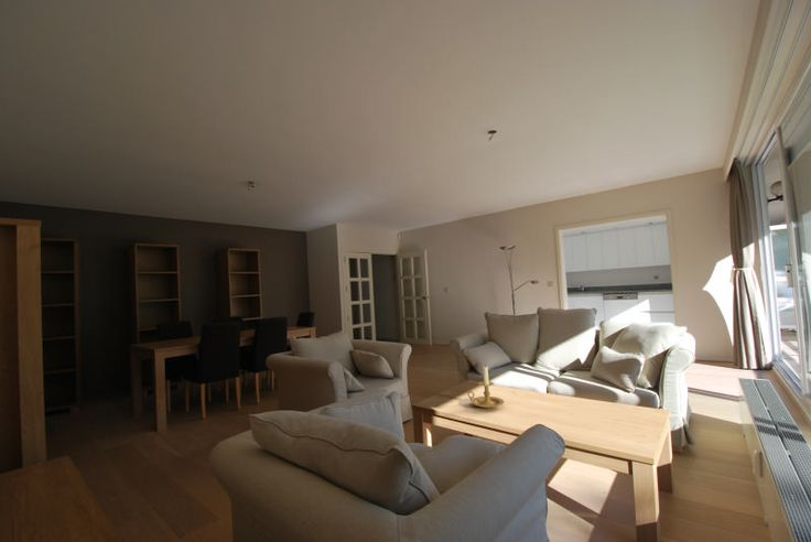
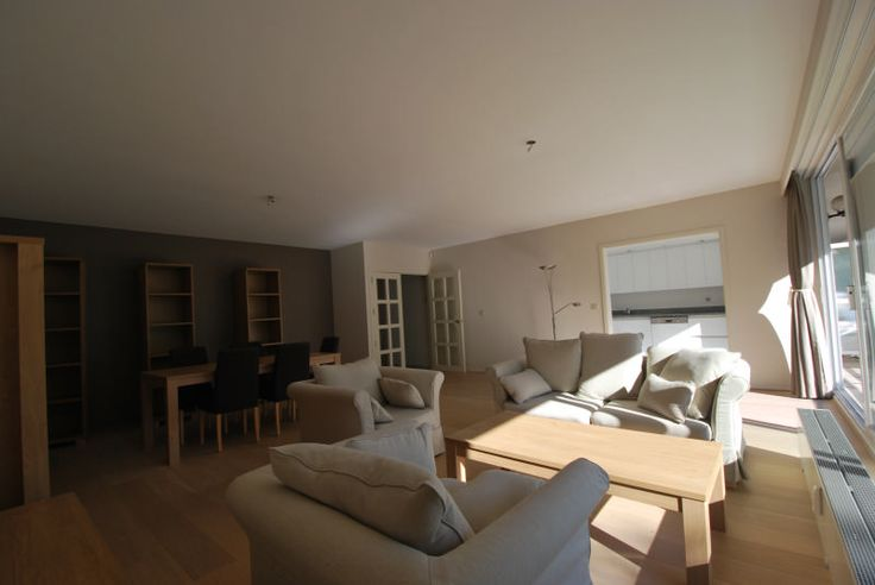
- candle holder (486, 384)
